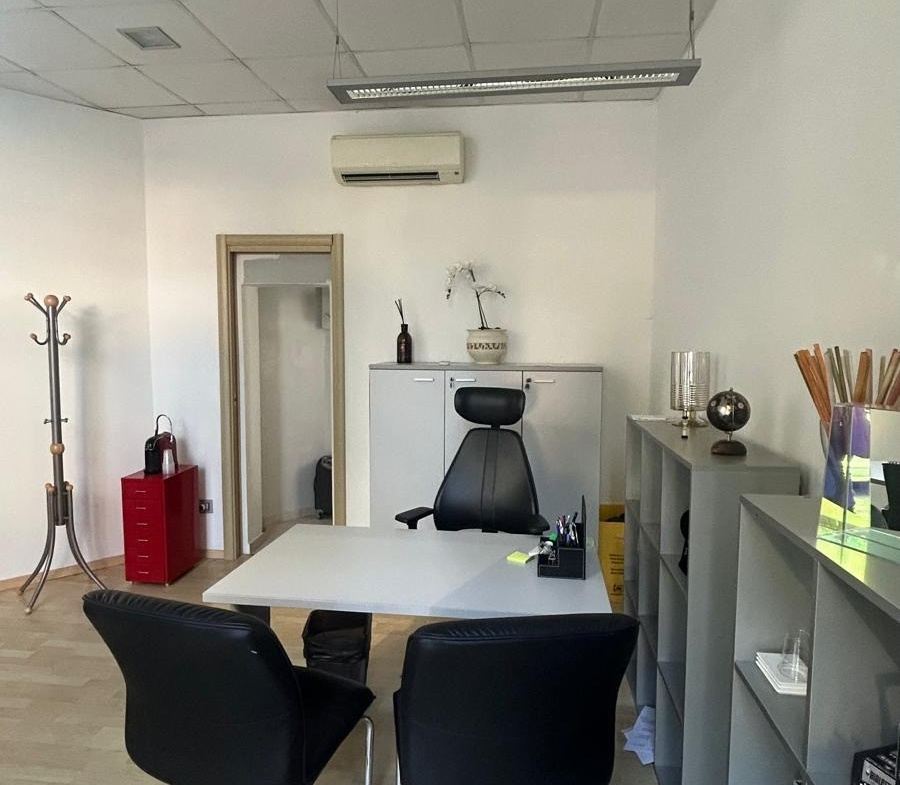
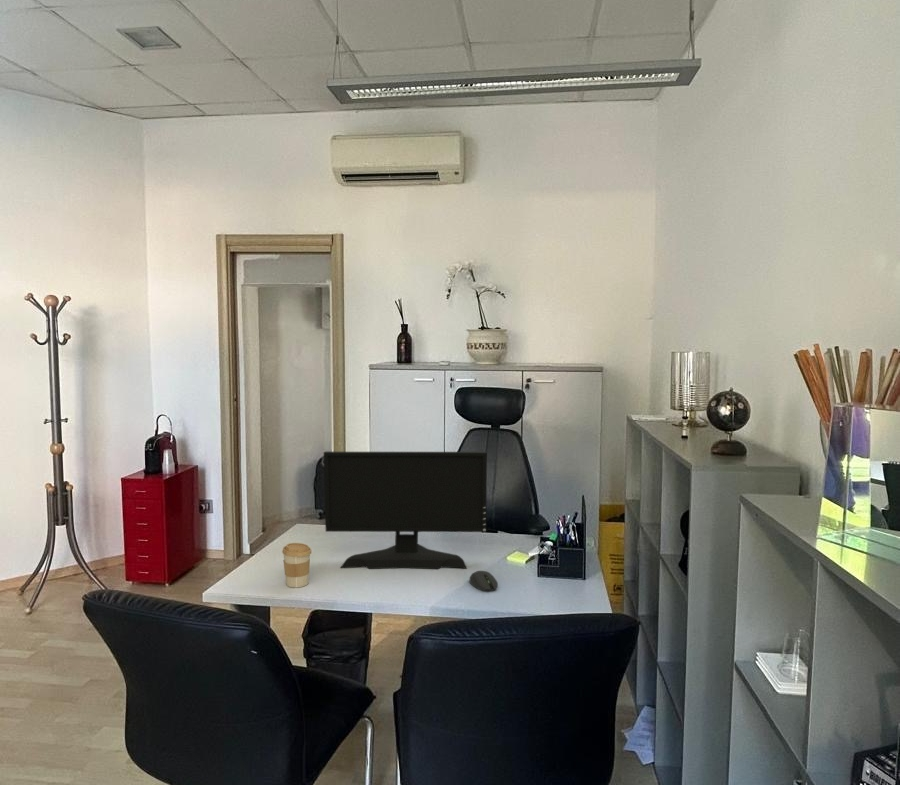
+ coffee cup (297, 564)
+ computer mouse (483, 578)
+ computer monitor (406, 504)
